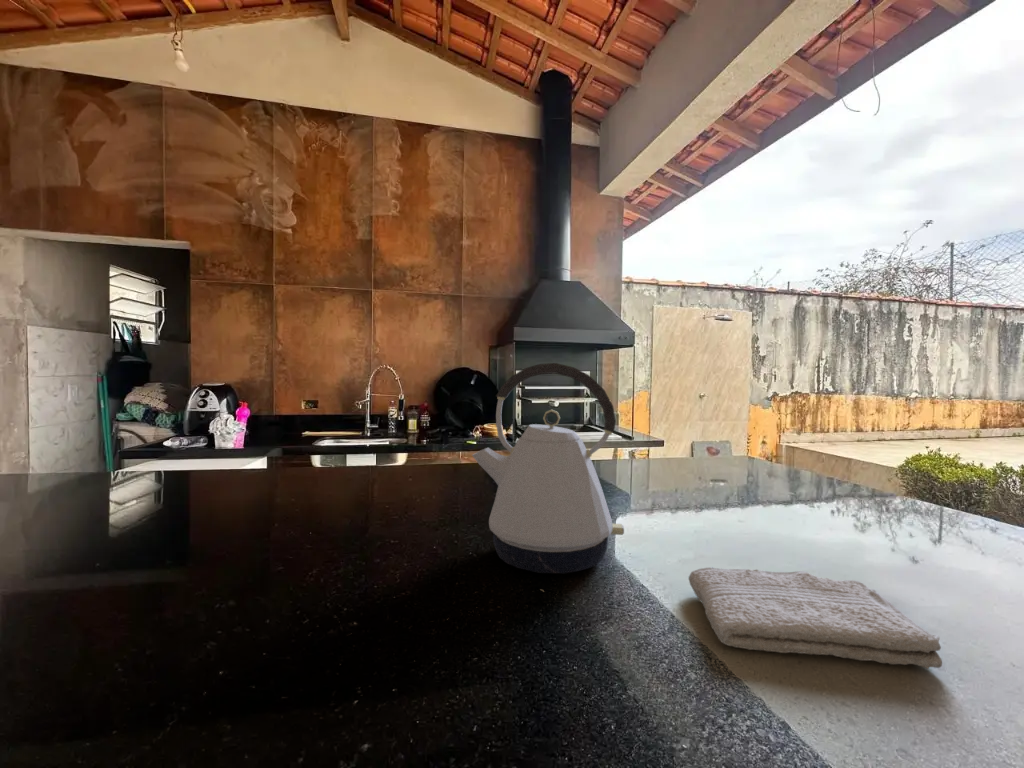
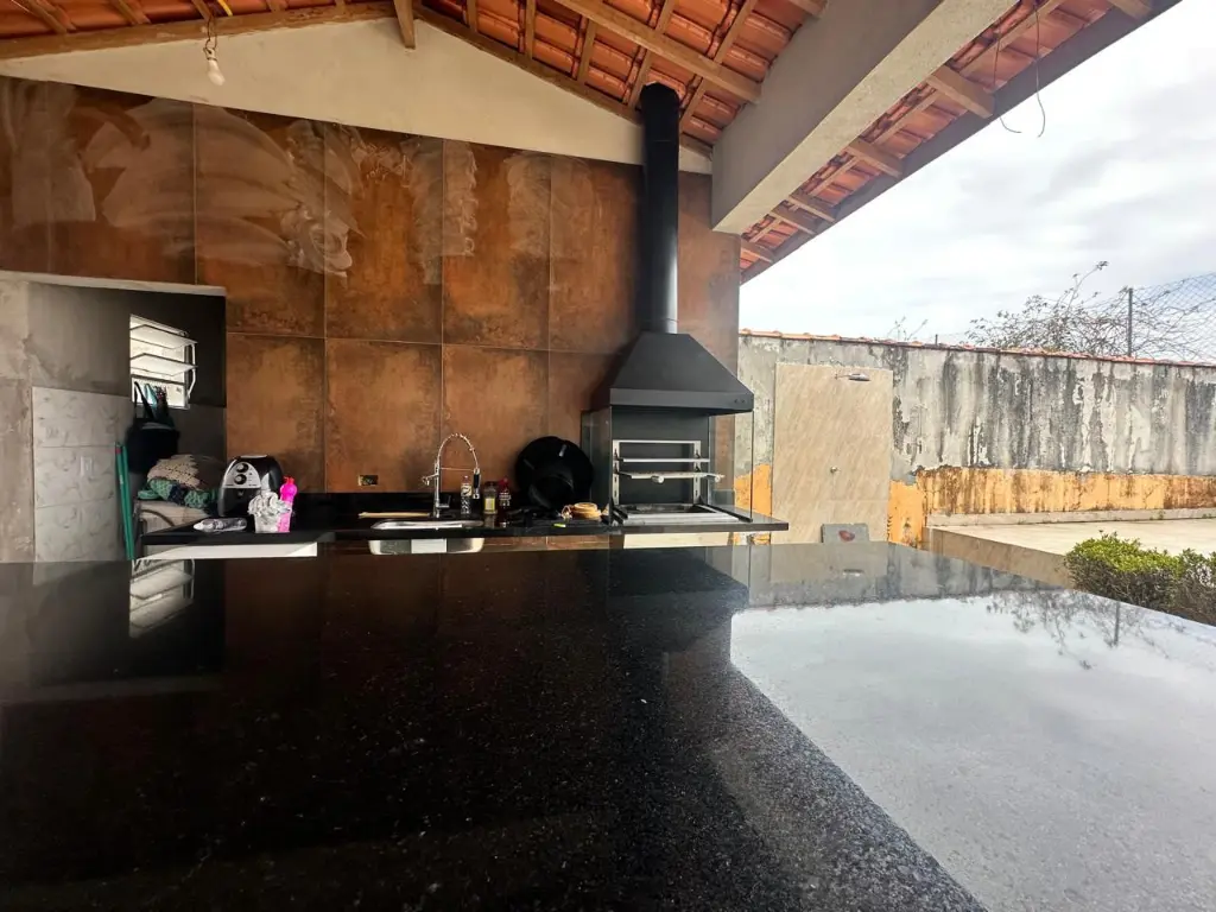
- kettle (545, 459)
- washcloth (799, 609)
